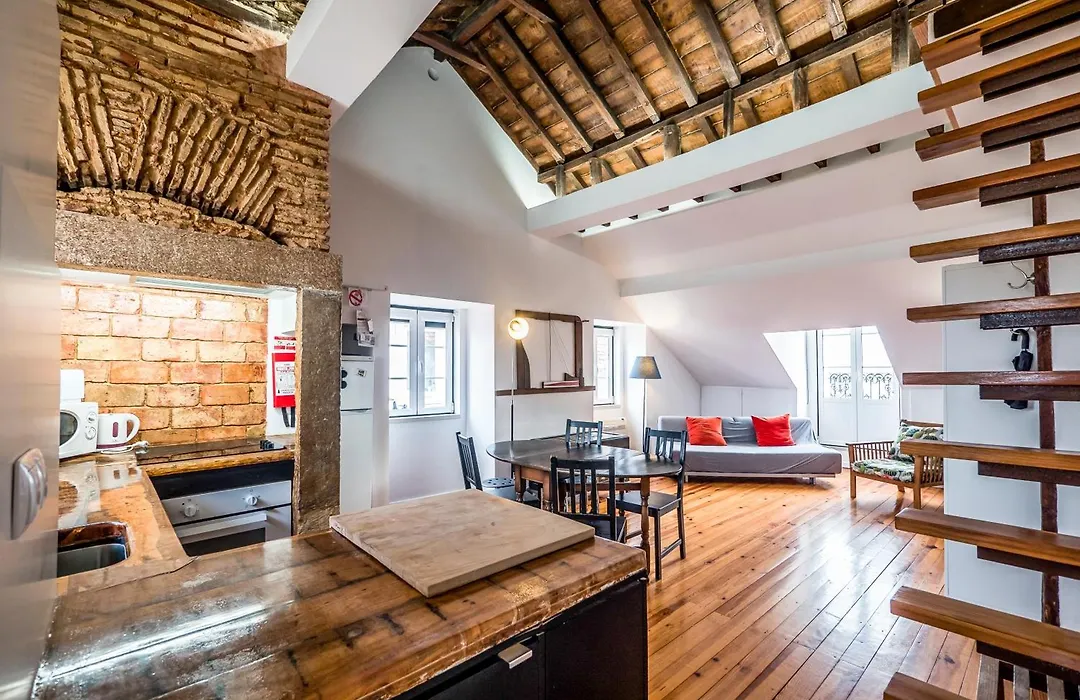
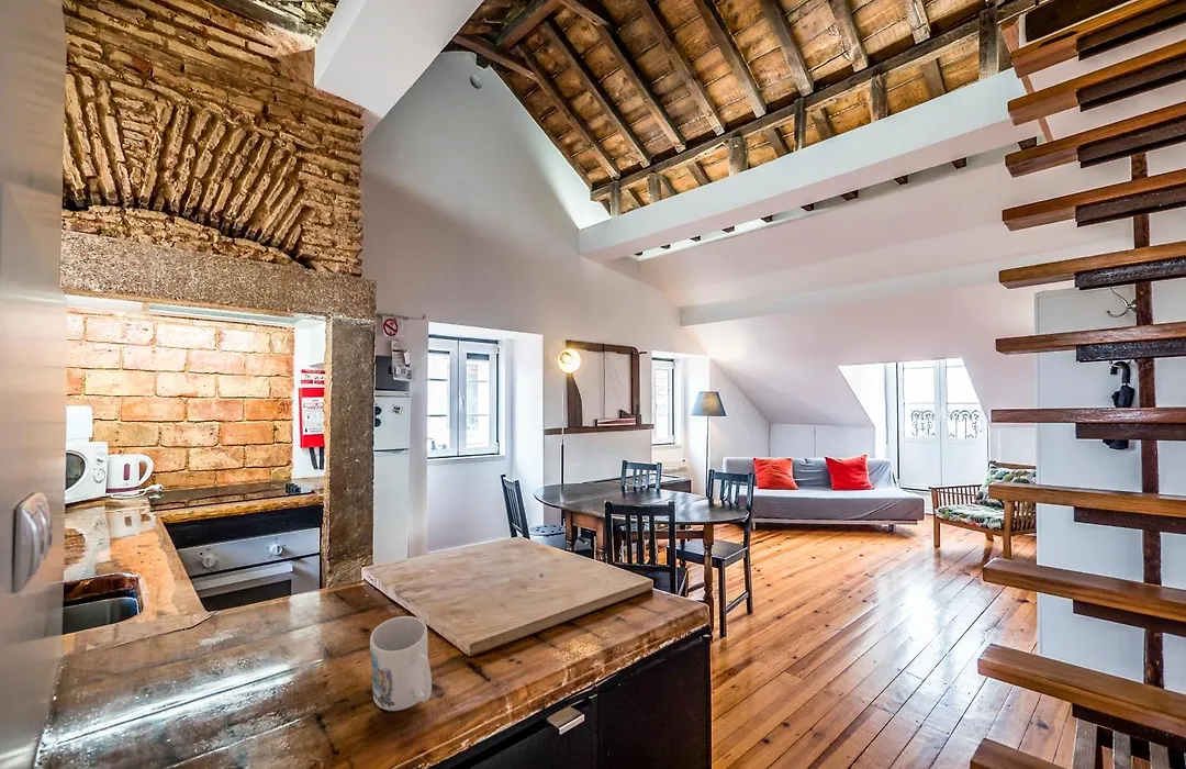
+ mug (407, 662)
